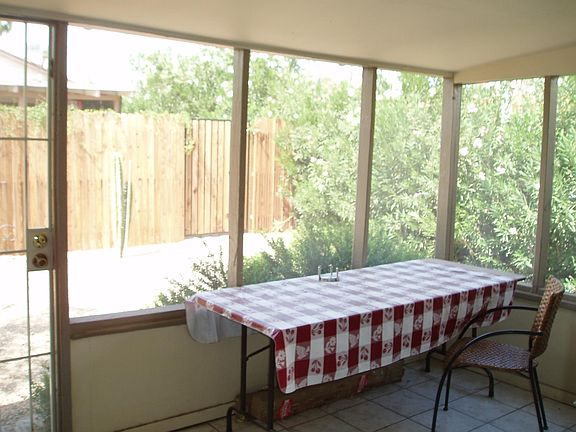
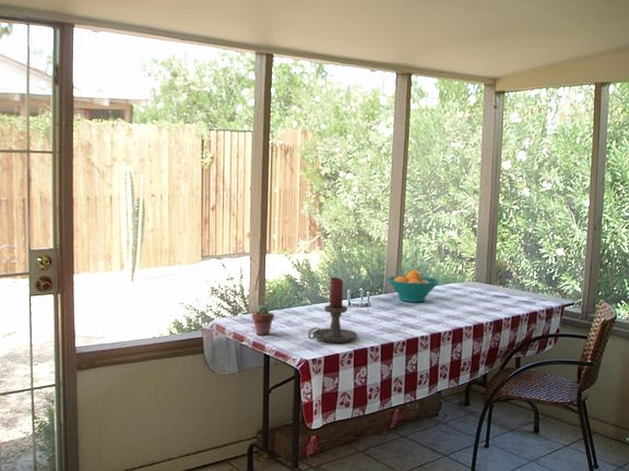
+ candle holder (331, 309)
+ fruit bowl (413, 285)
+ potted succulent (262, 318)
